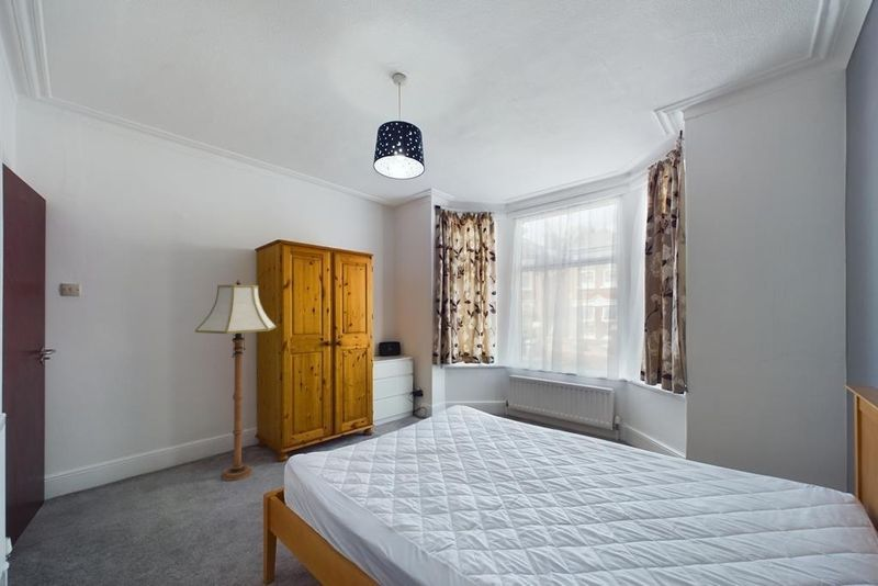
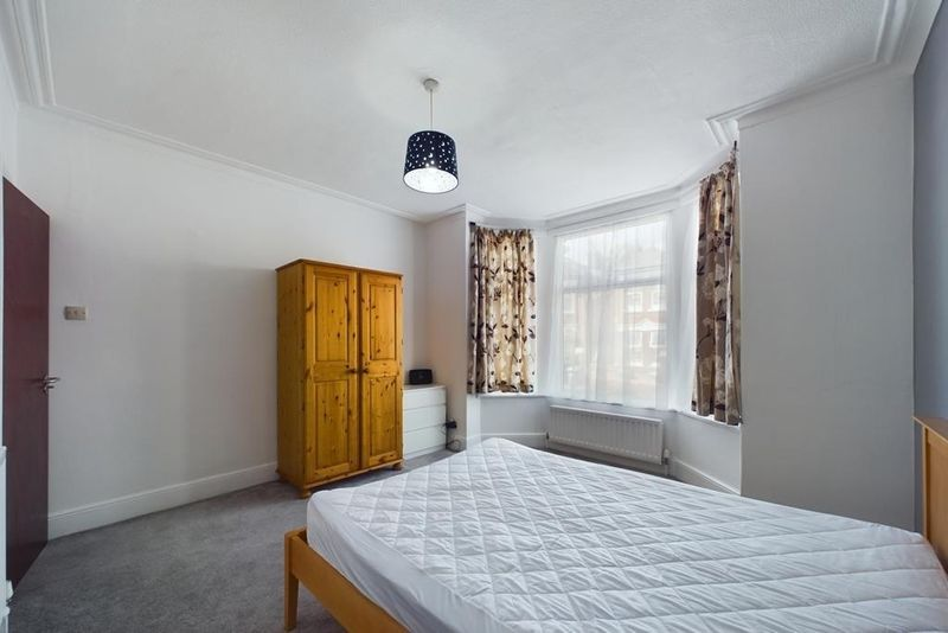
- floor lamp (238, 375)
